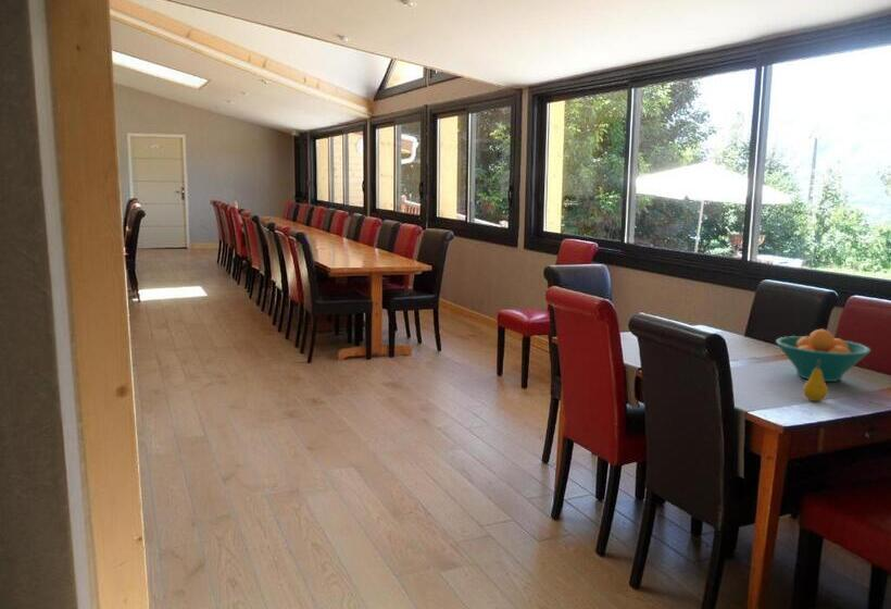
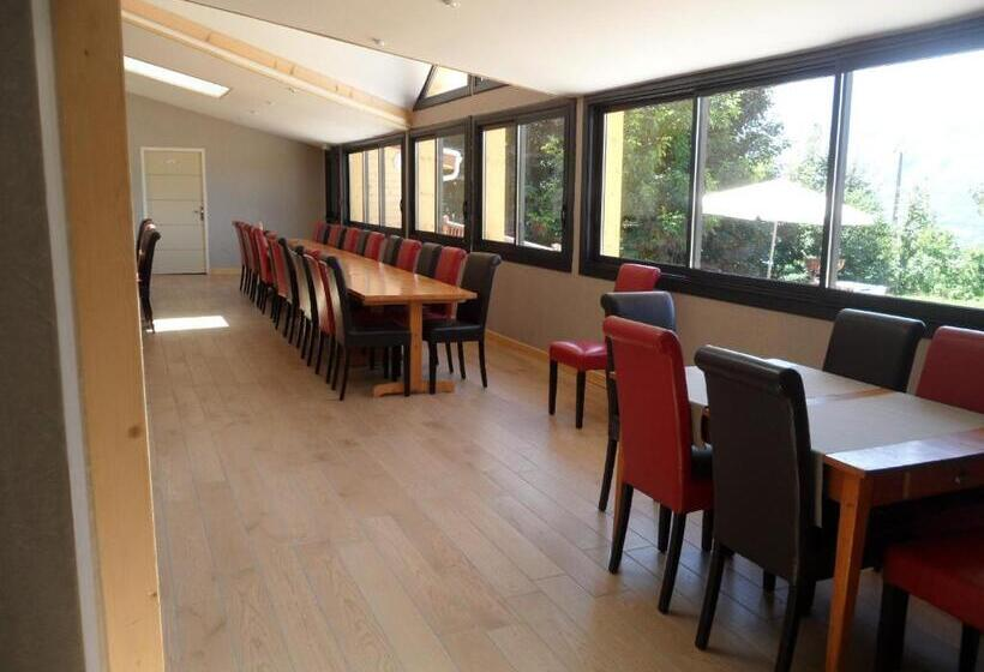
- fruit bowl (820, 353)
- fruit (816, 381)
